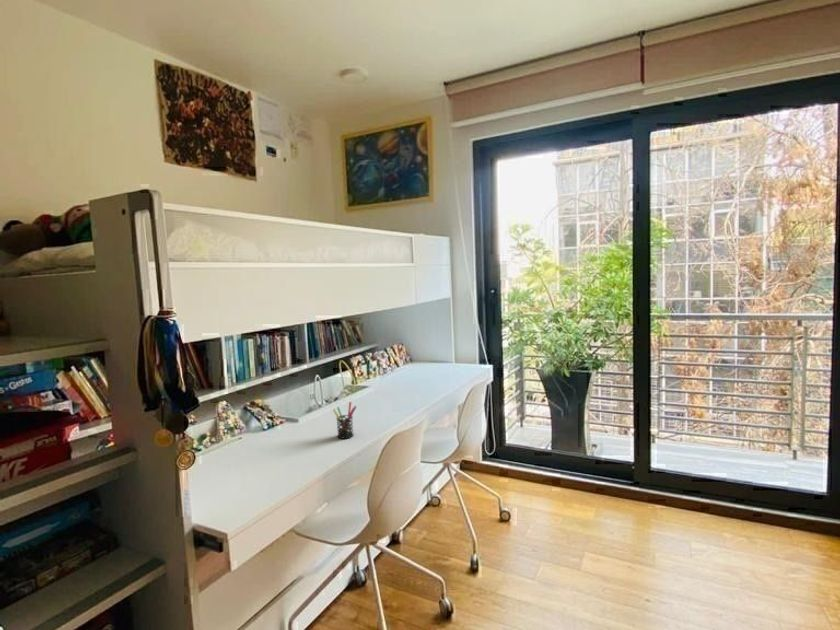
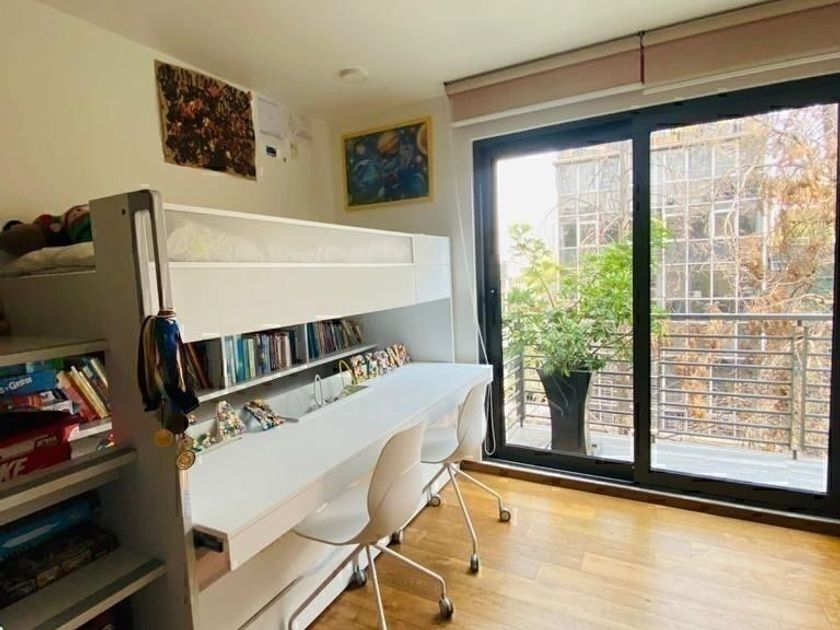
- pen holder (344, 419)
